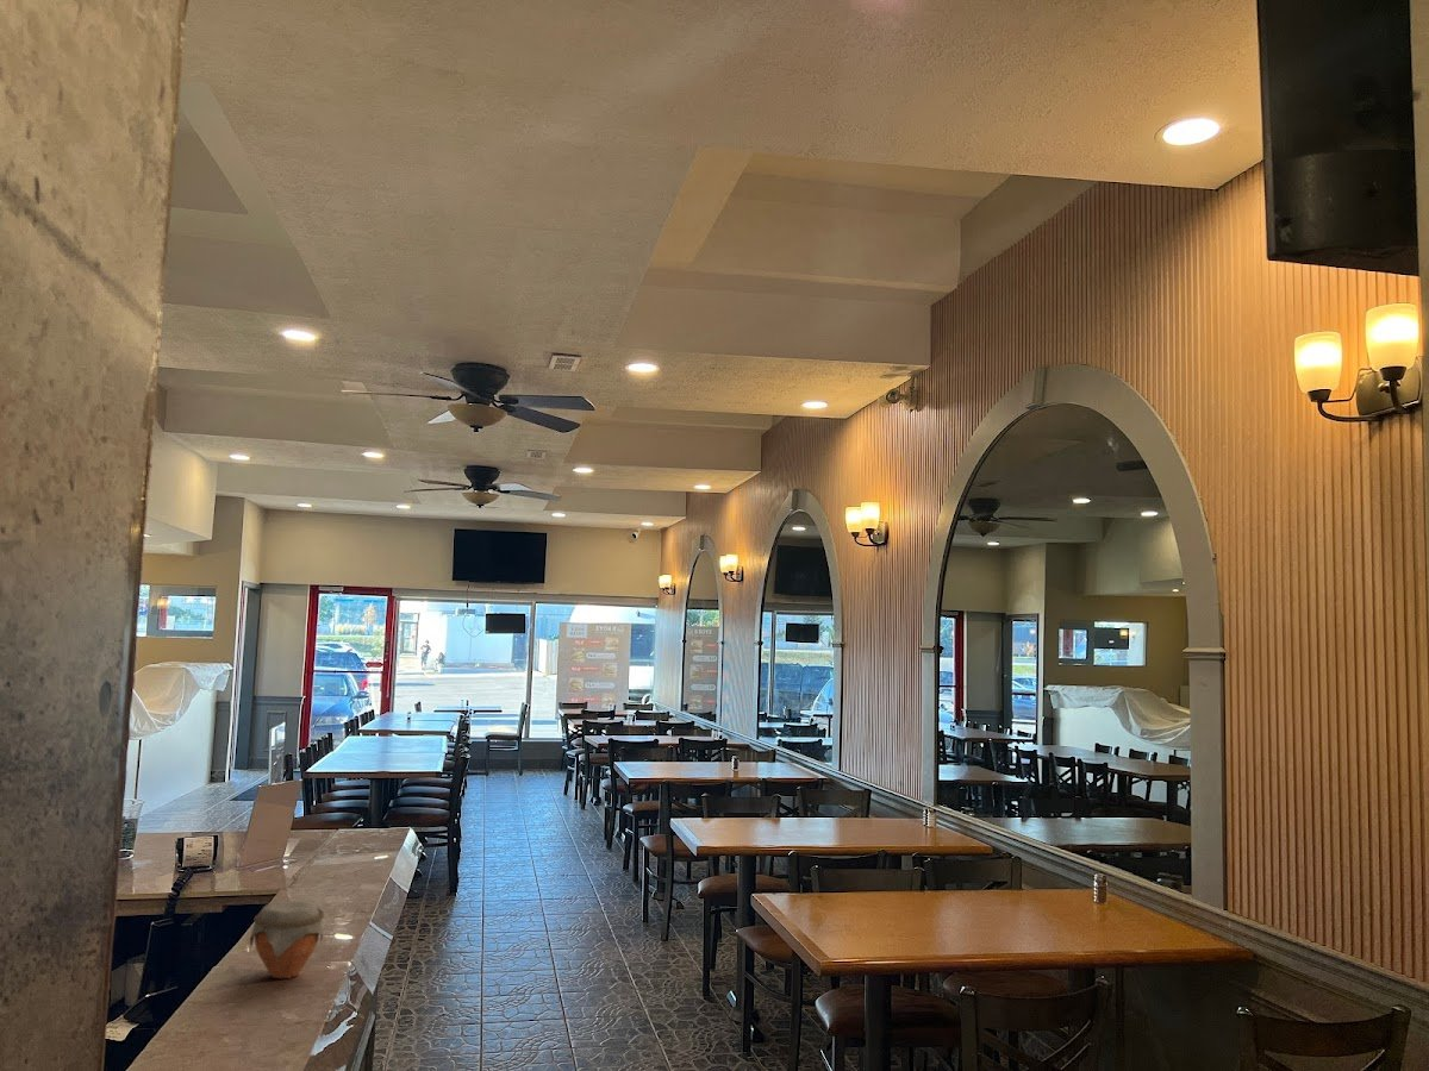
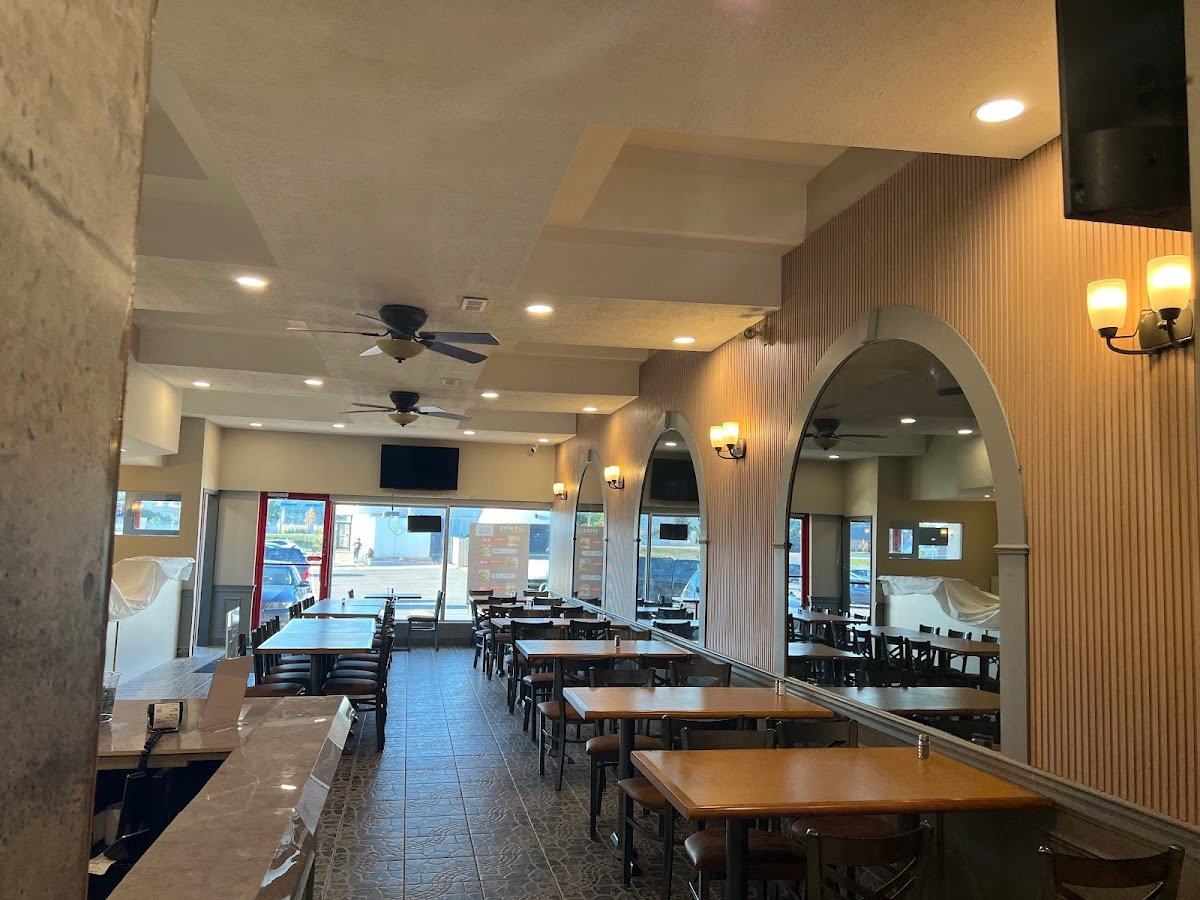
- jar (287, 939)
